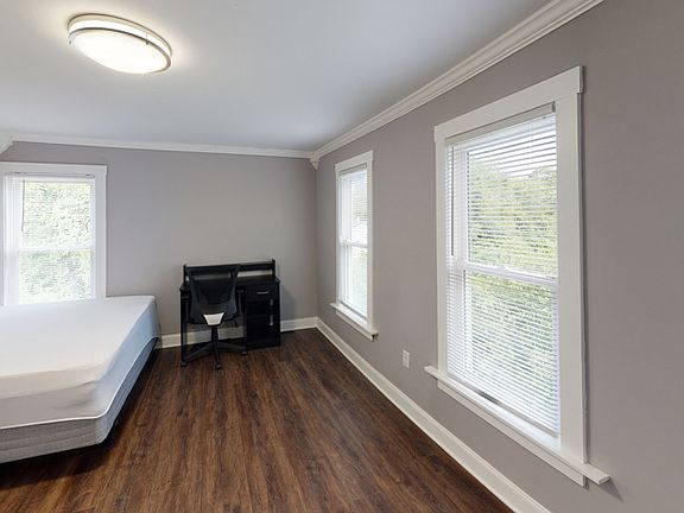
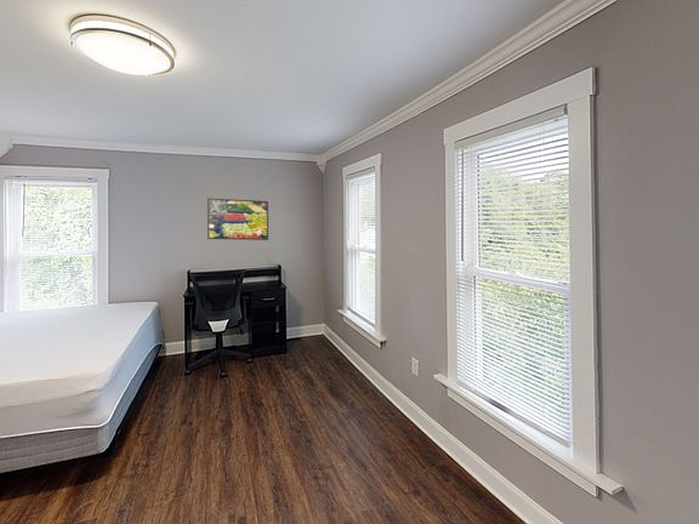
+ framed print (238, 220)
